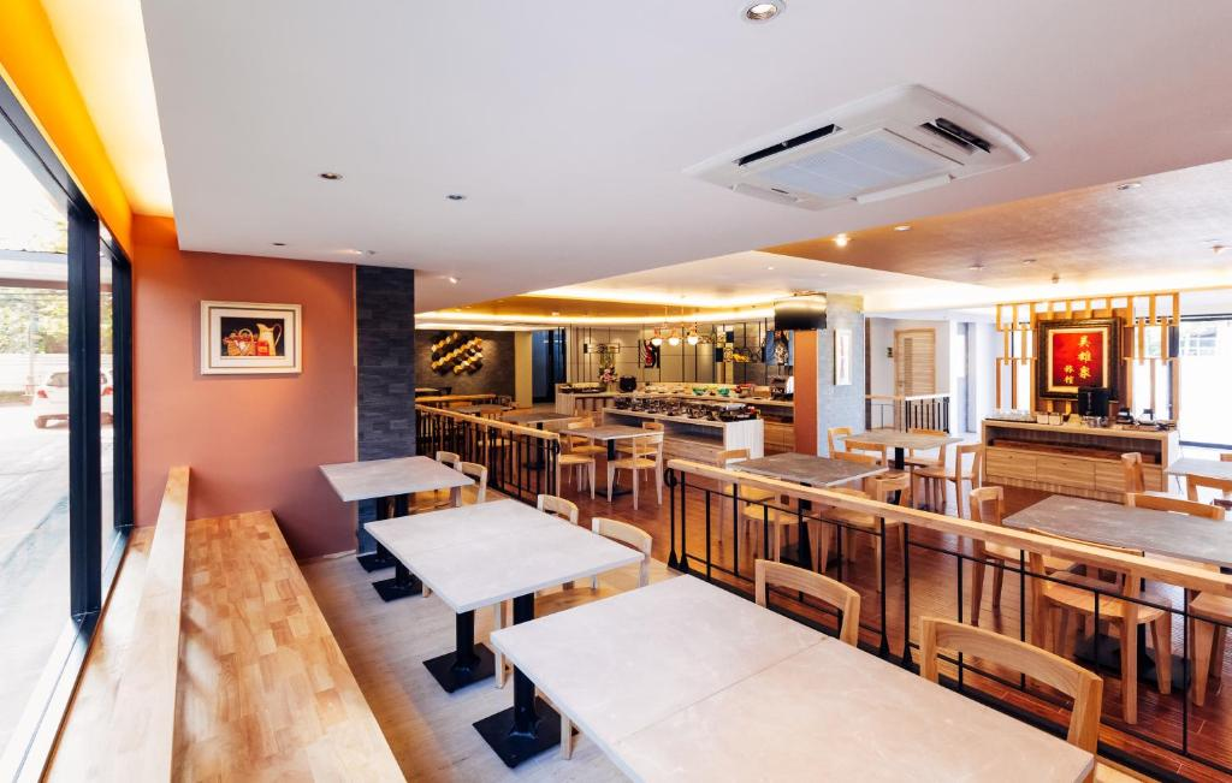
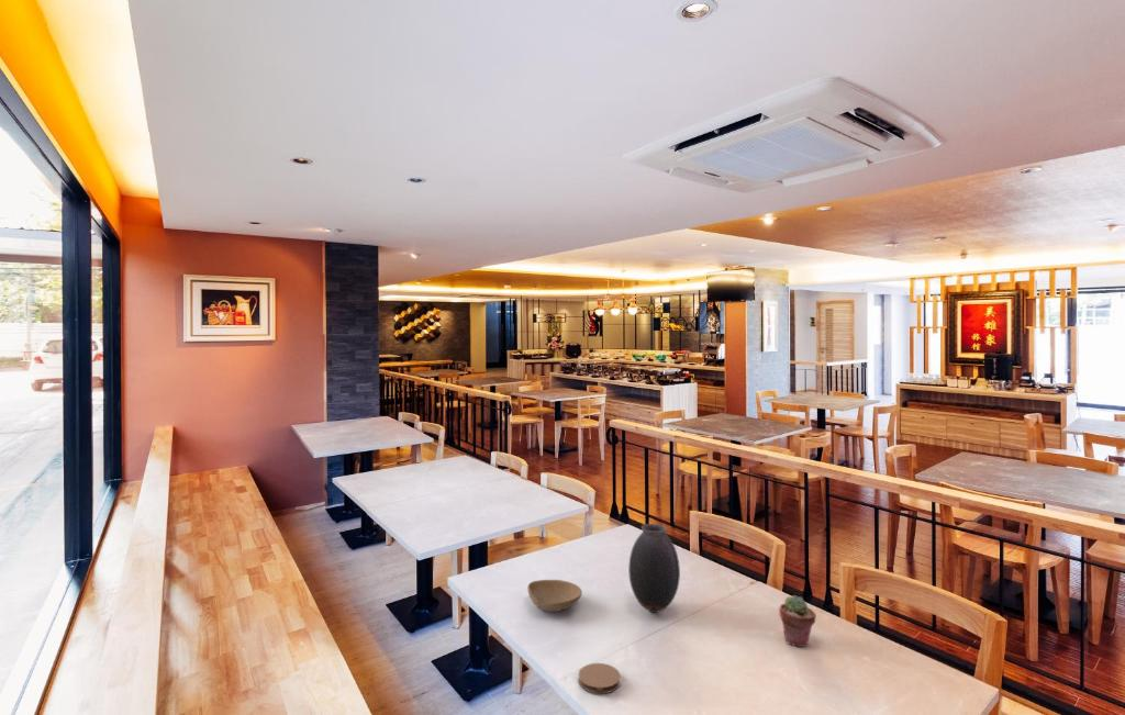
+ potted succulent (797, 618)
+ vase (654, 569)
+ coaster (599, 678)
+ bowl (555, 596)
